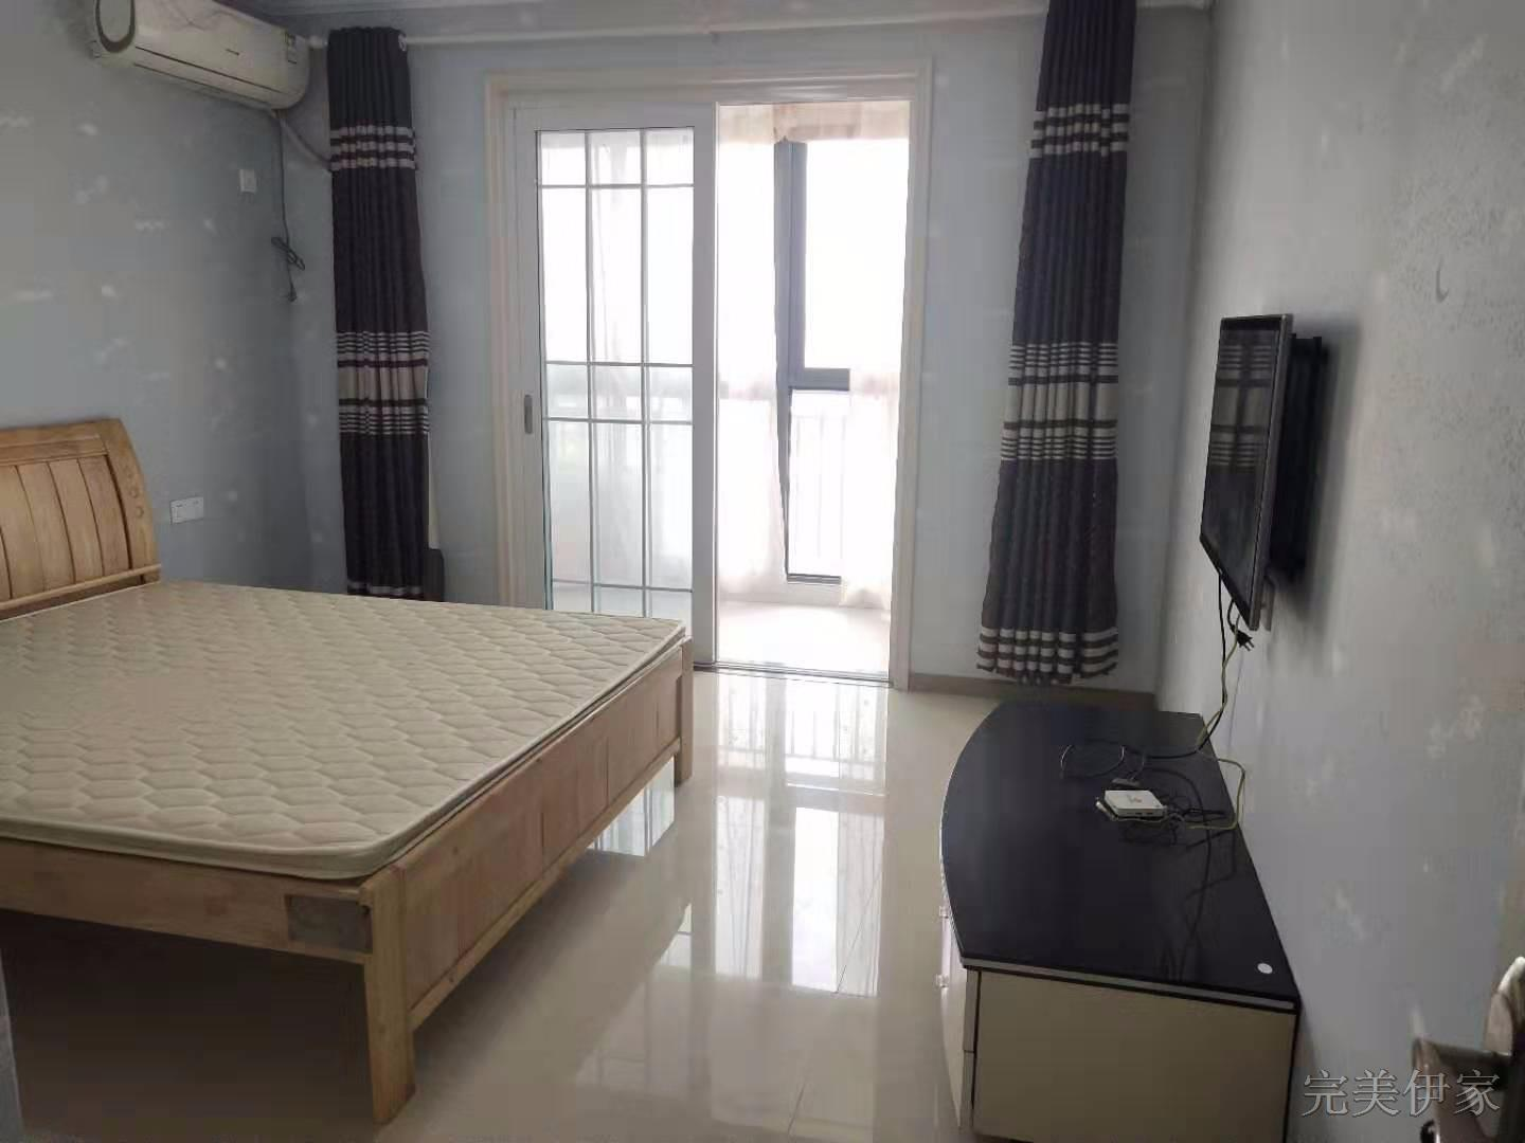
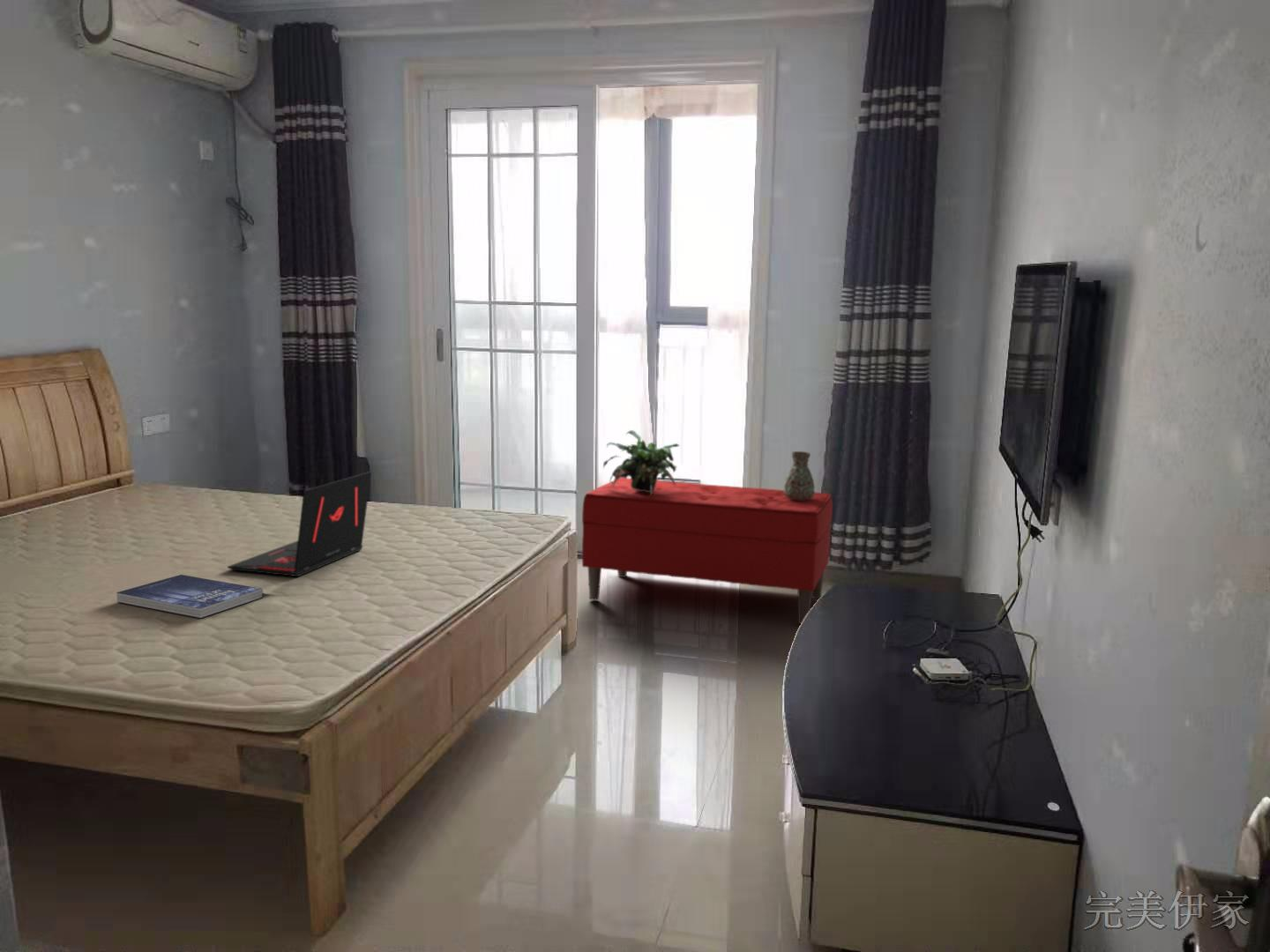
+ bench (707, 546)
+ potted plant (644, 461)
+ decorative vase (800, 476)
+ book (190, 595)
+ laptop (302, 519)
